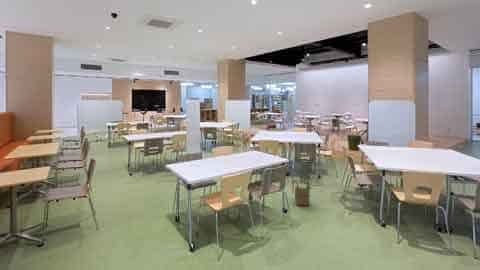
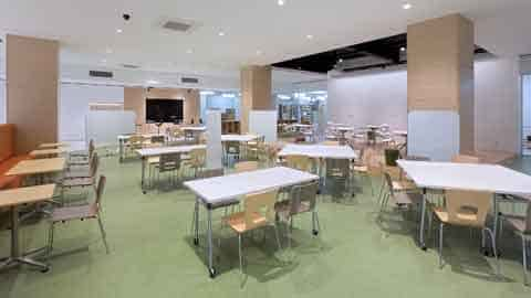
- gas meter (303, 192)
